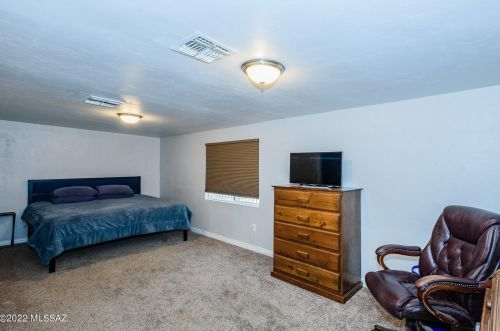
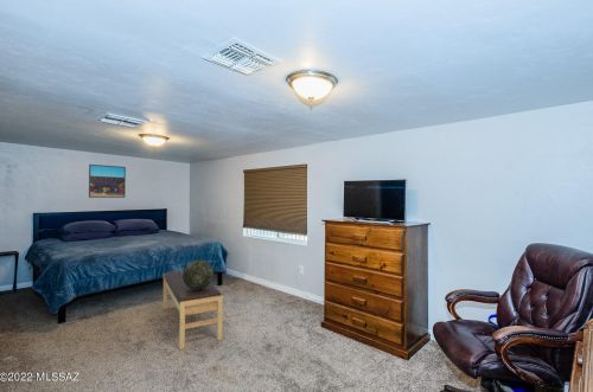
+ bench (189, 301)
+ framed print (107, 181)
+ decorative sphere (198, 274)
